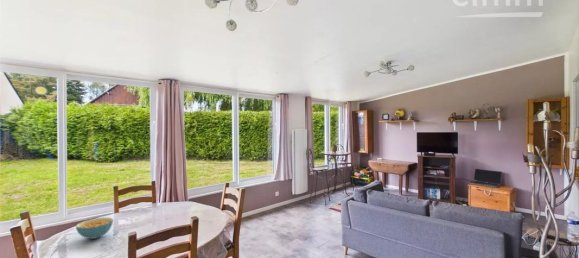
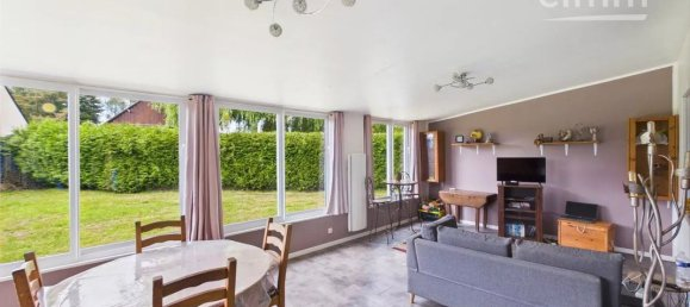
- cereal bowl (95, 229)
